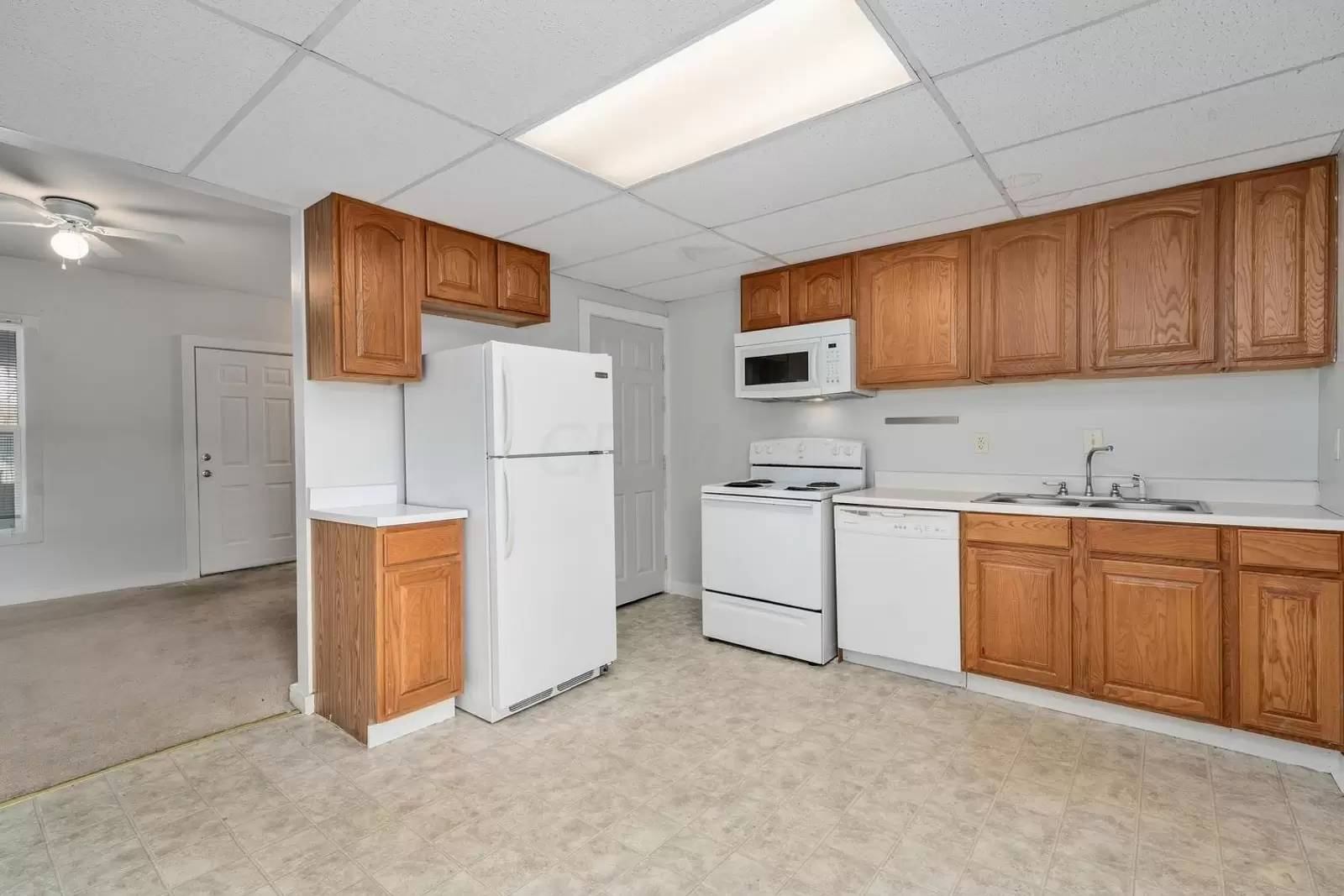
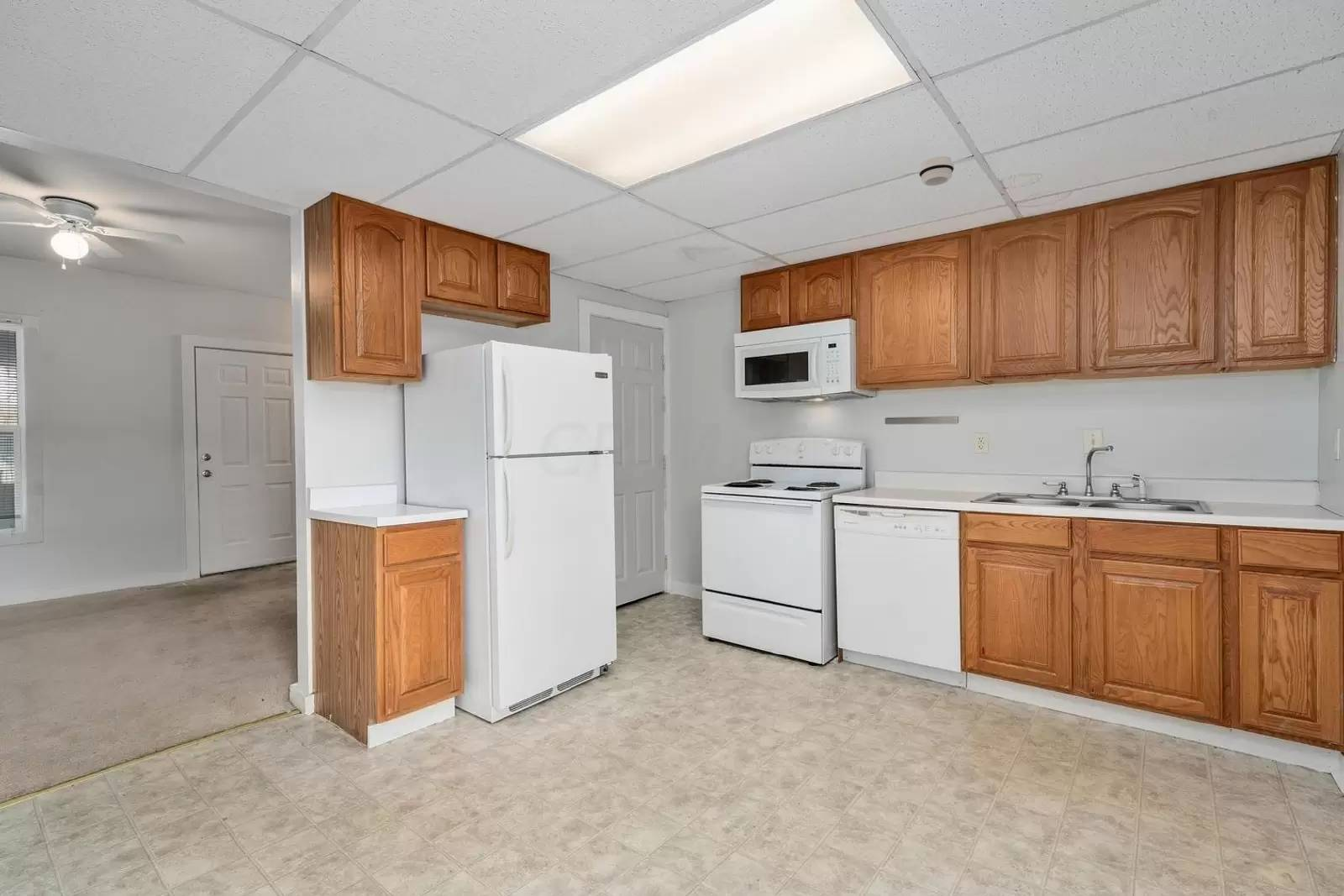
+ smoke detector (936, 171)
